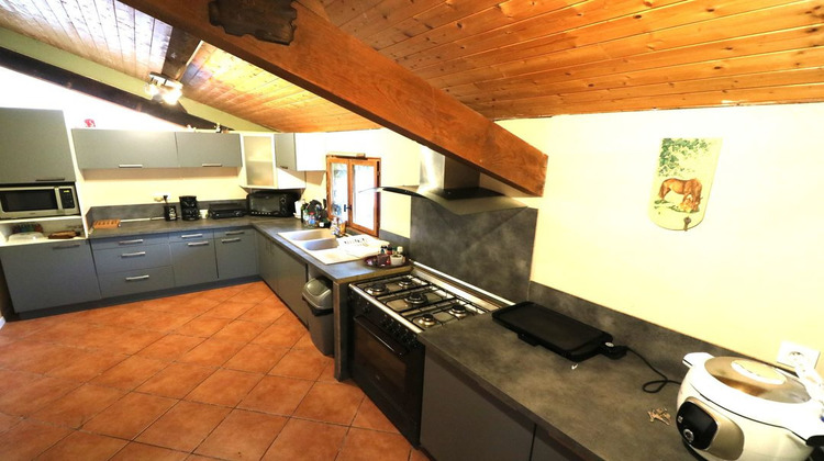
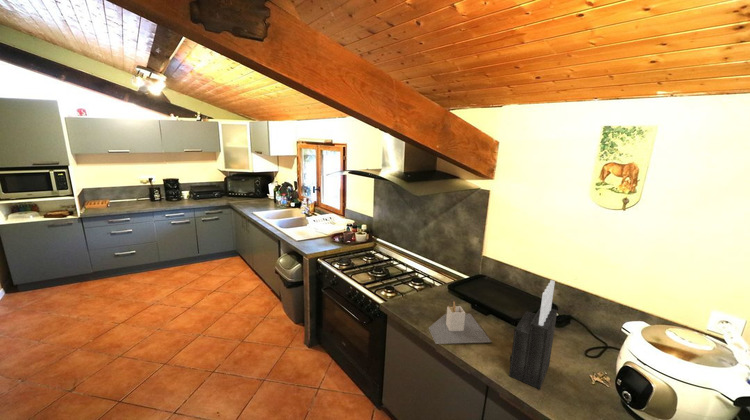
+ knife block (532, 327)
+ utensil holder (455, 315)
